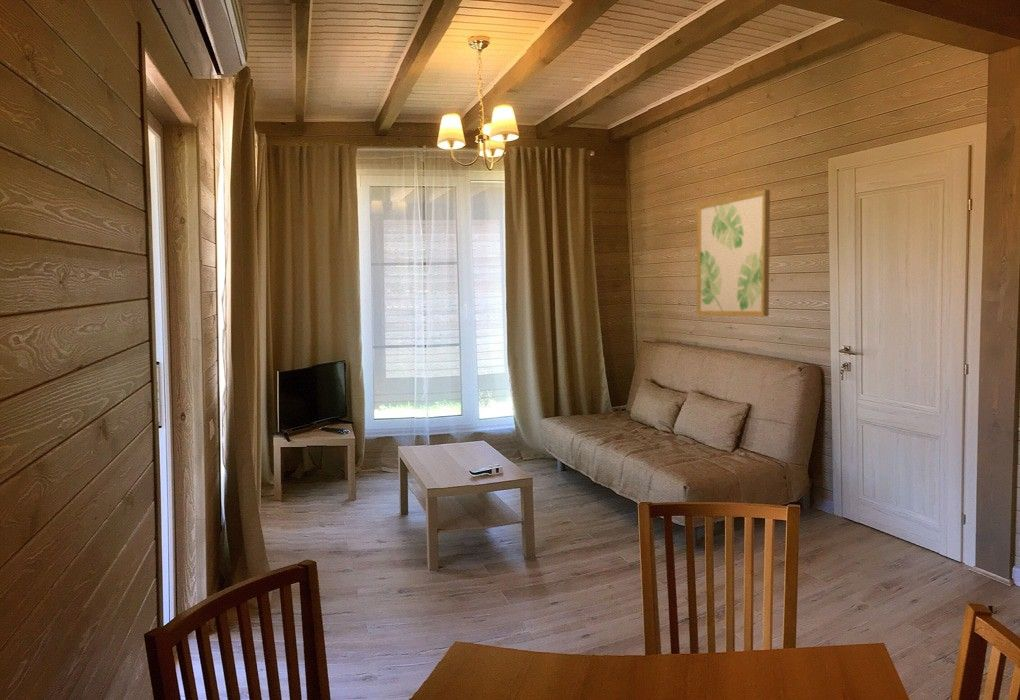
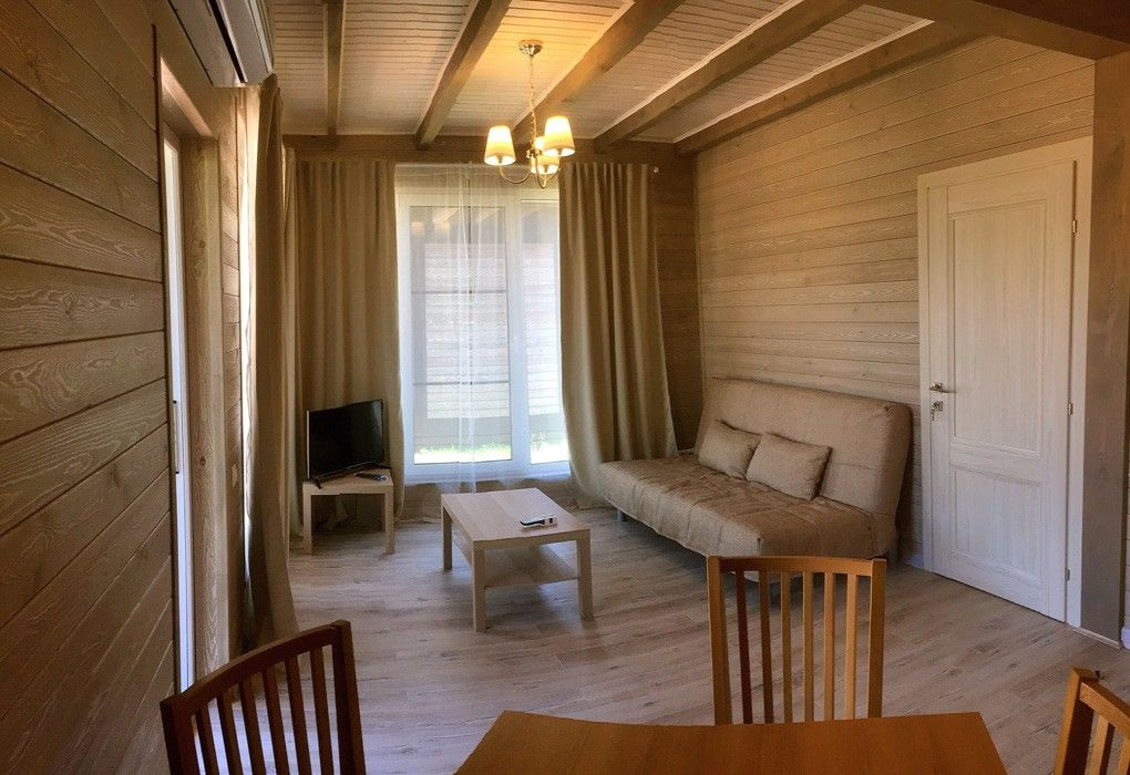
- wall art (730, 257)
